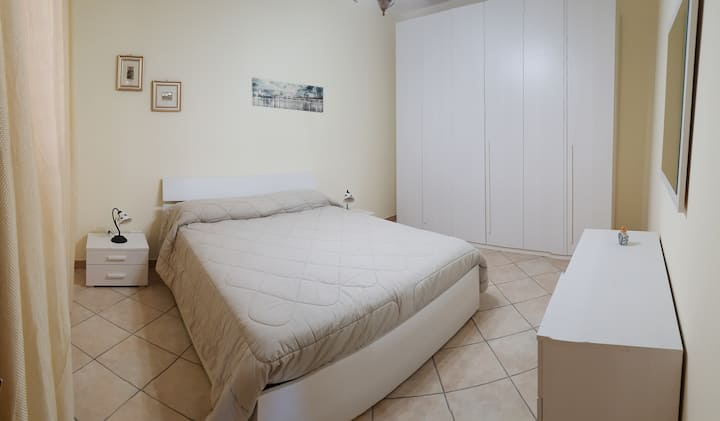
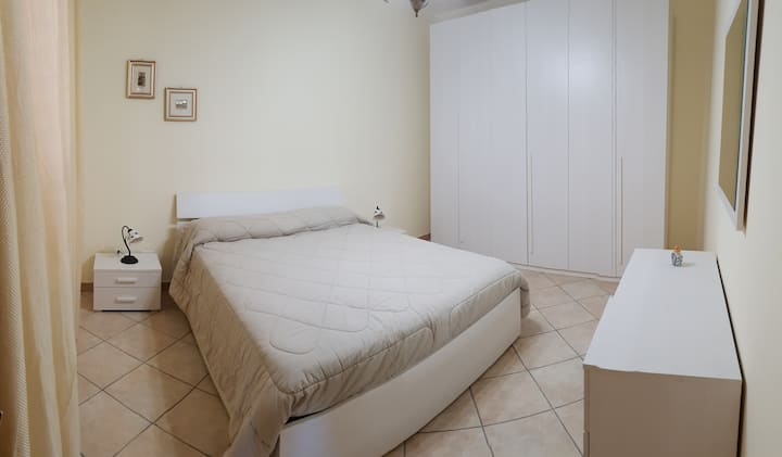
- wall art (289, 95)
